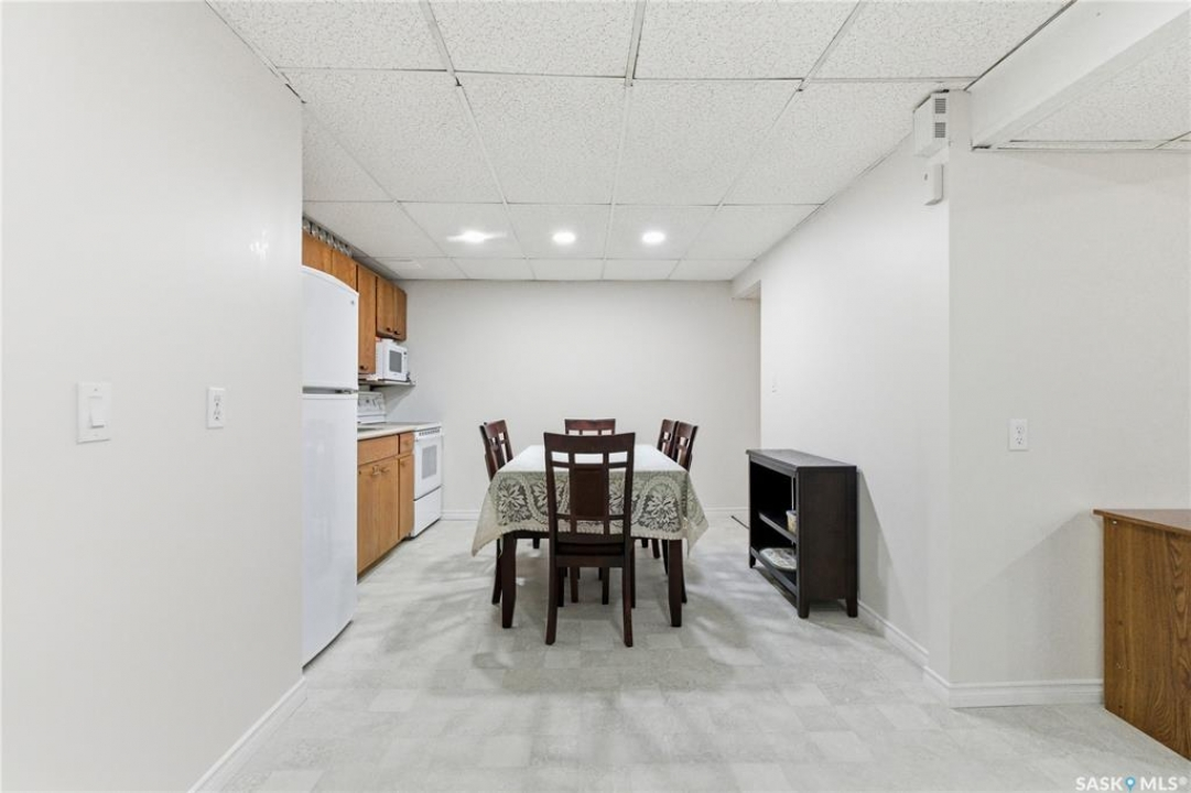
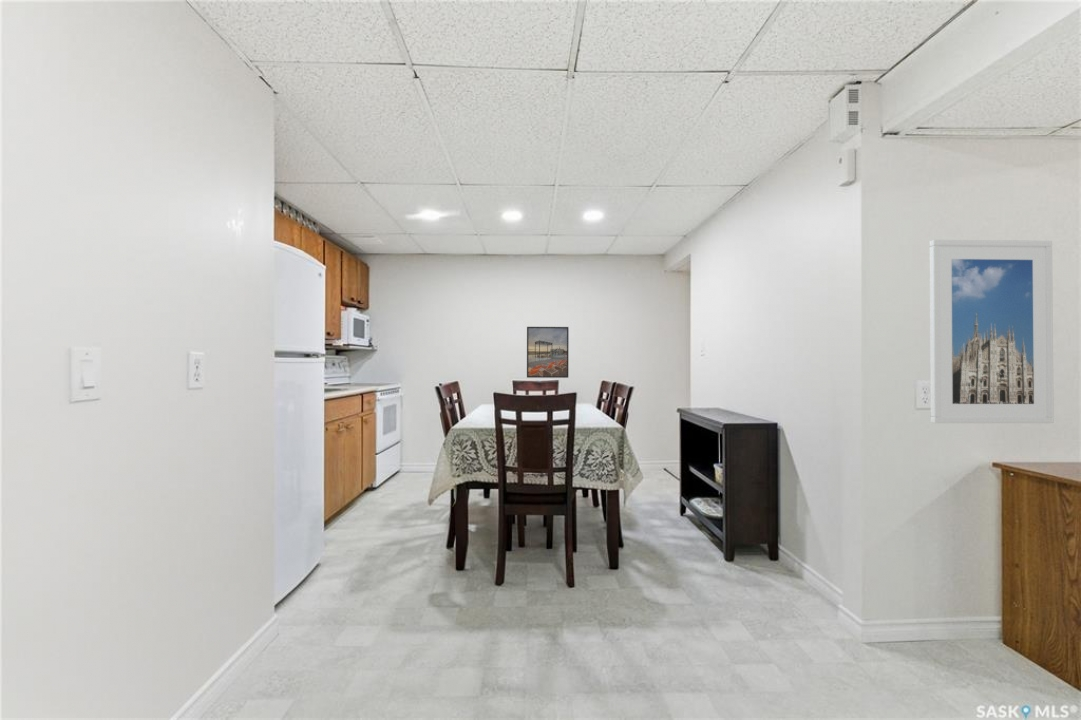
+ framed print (991, 331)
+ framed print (547, 352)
